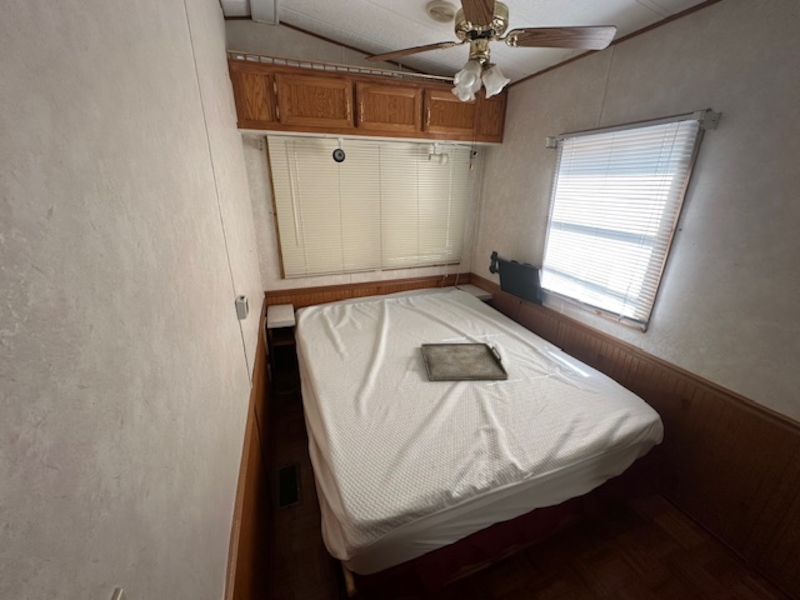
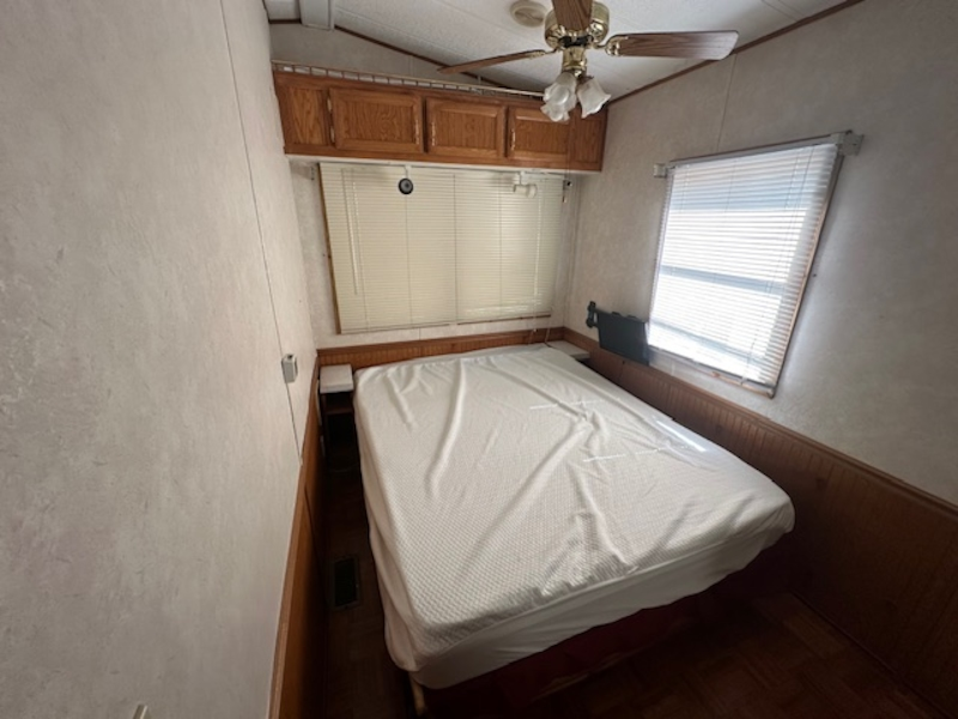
- serving tray (460, 356)
